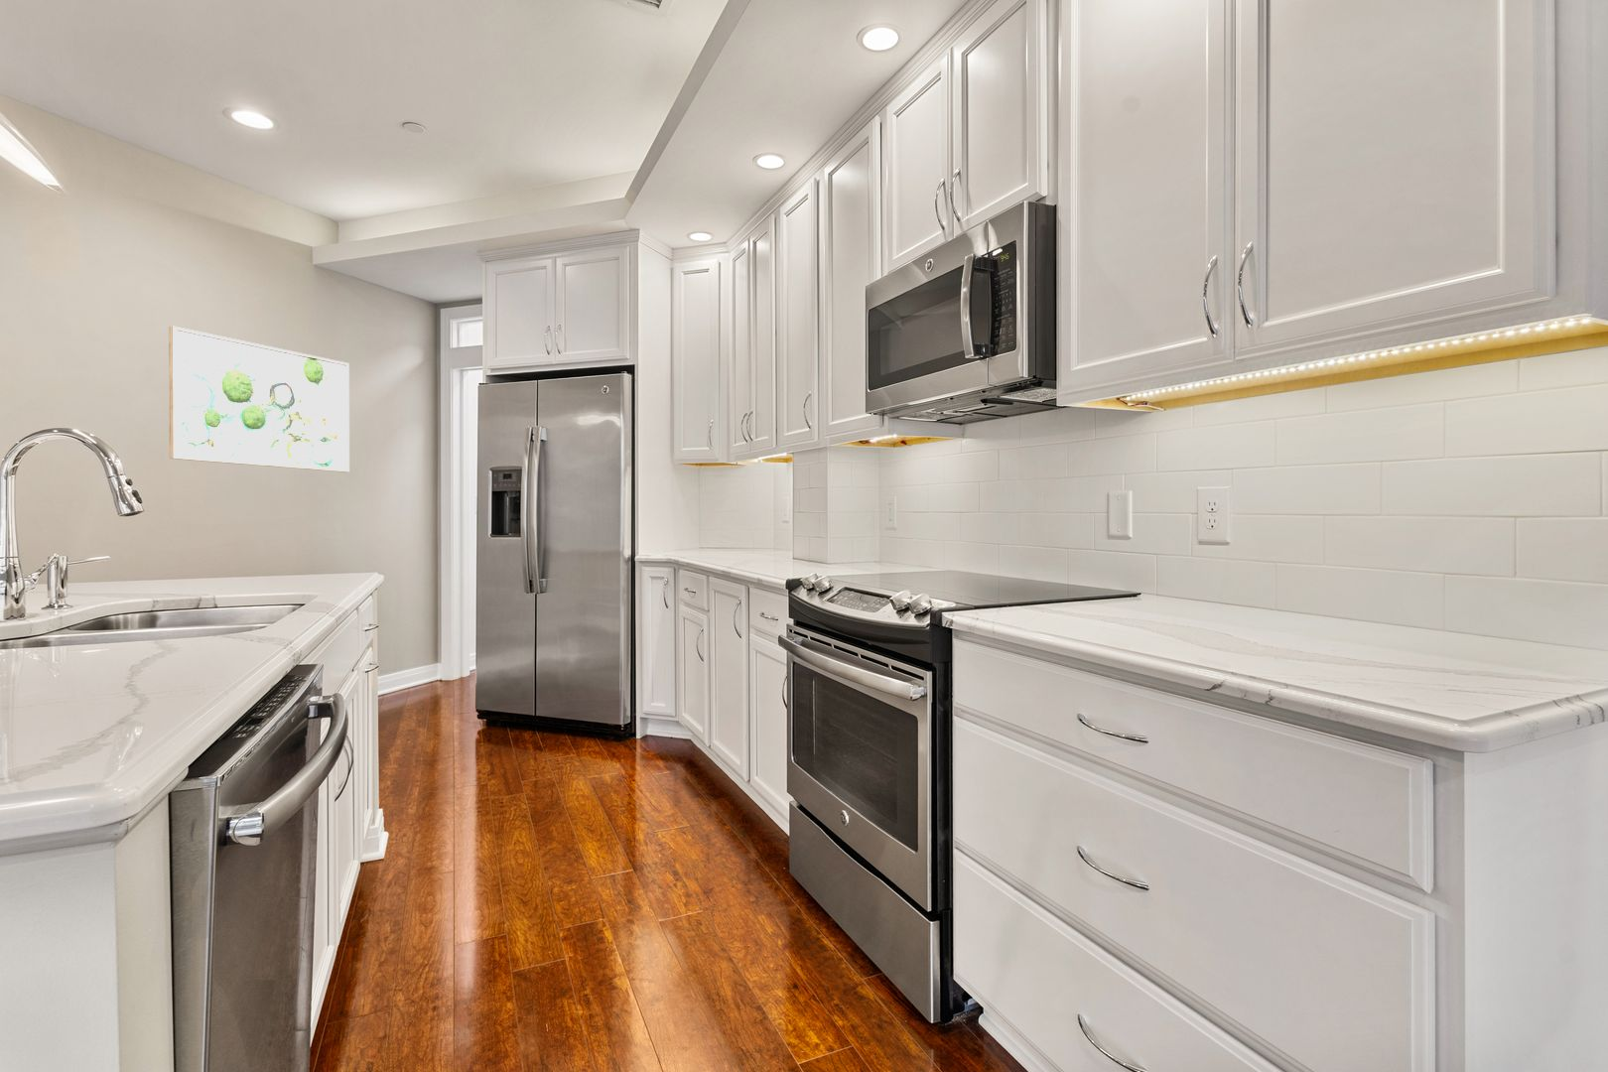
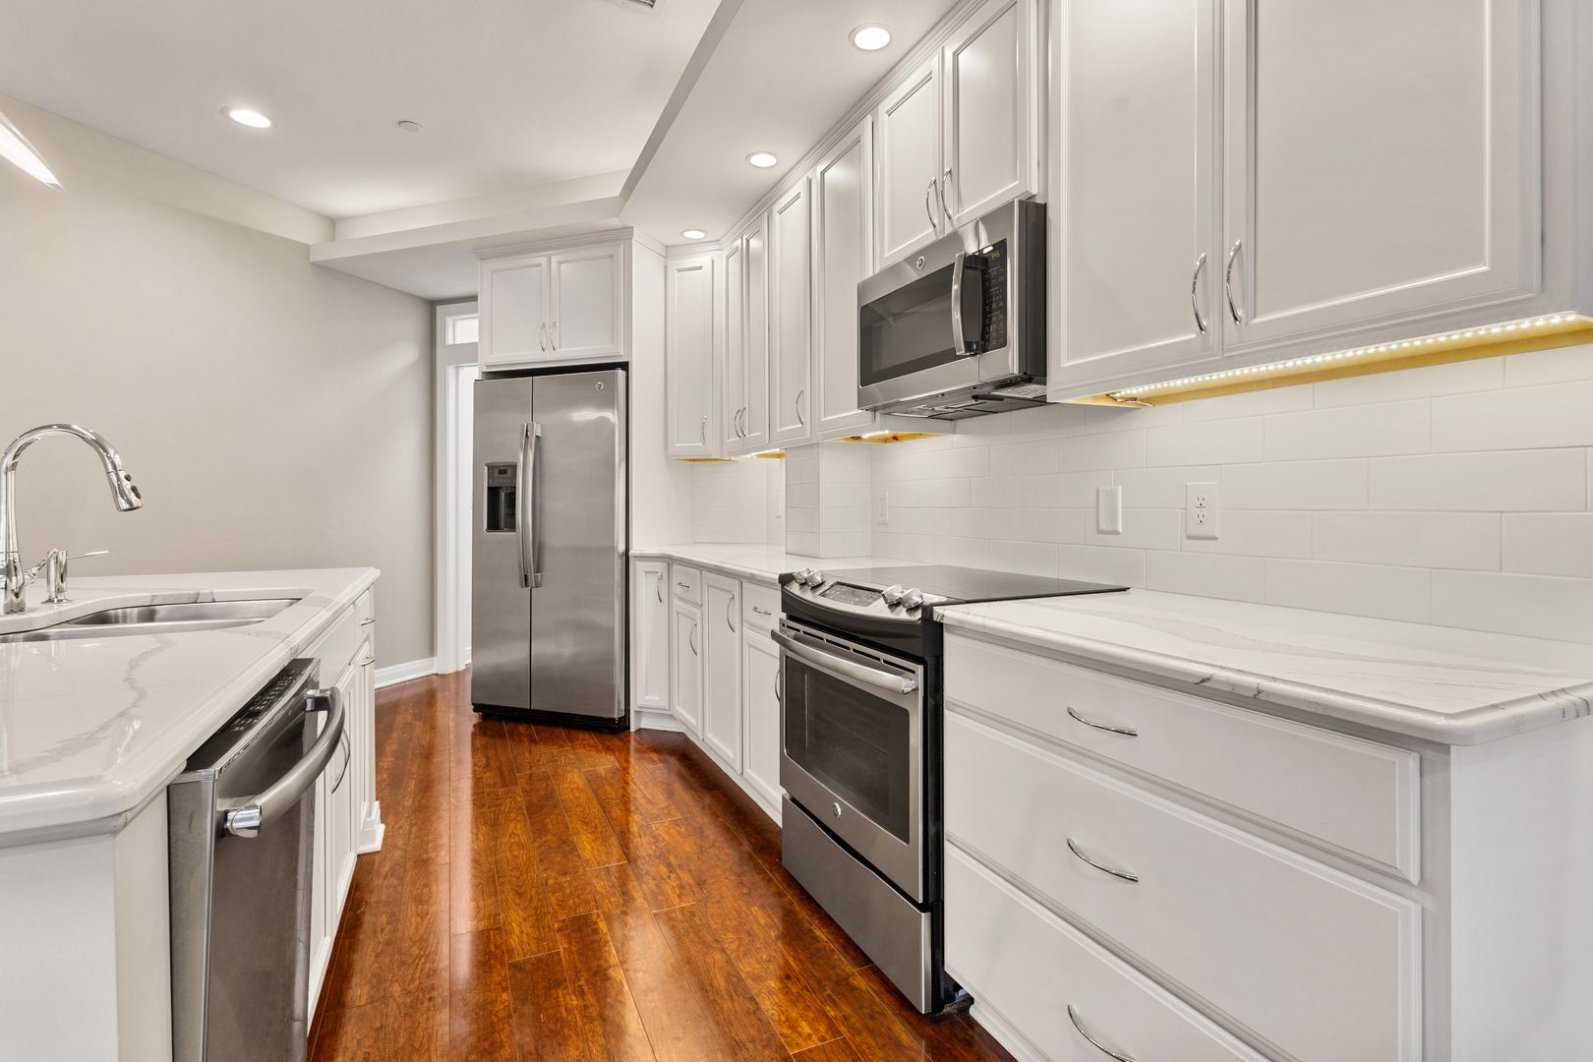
- wall art (269, 406)
